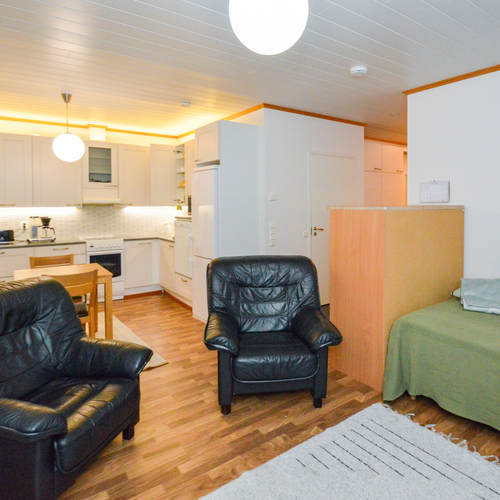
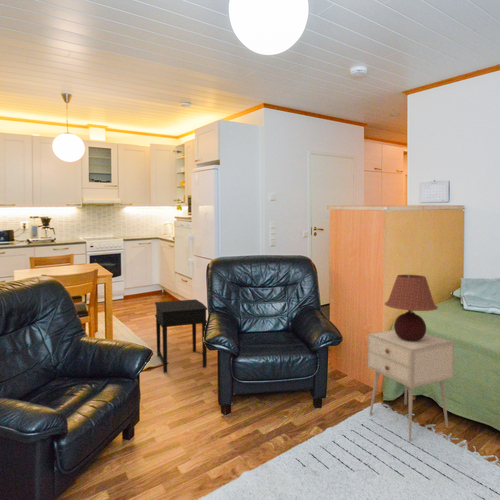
+ table lamp (410, 307)
+ nightstand (407, 379)
+ side table (181, 325)
